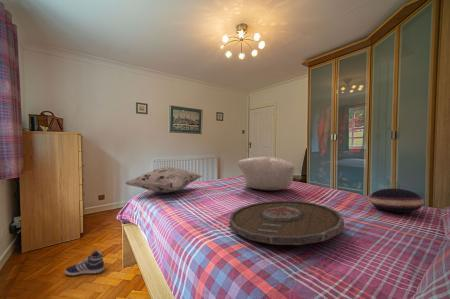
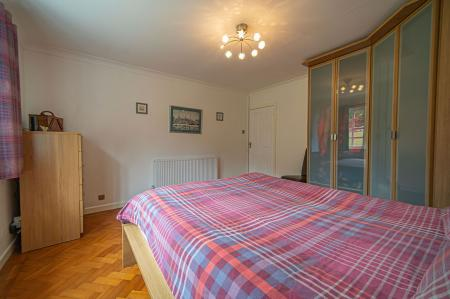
- cushion (394, 200)
- sneaker (85, 262)
- pillow (266, 173)
- decorative pillow (167, 179)
- serving tray (282, 217)
